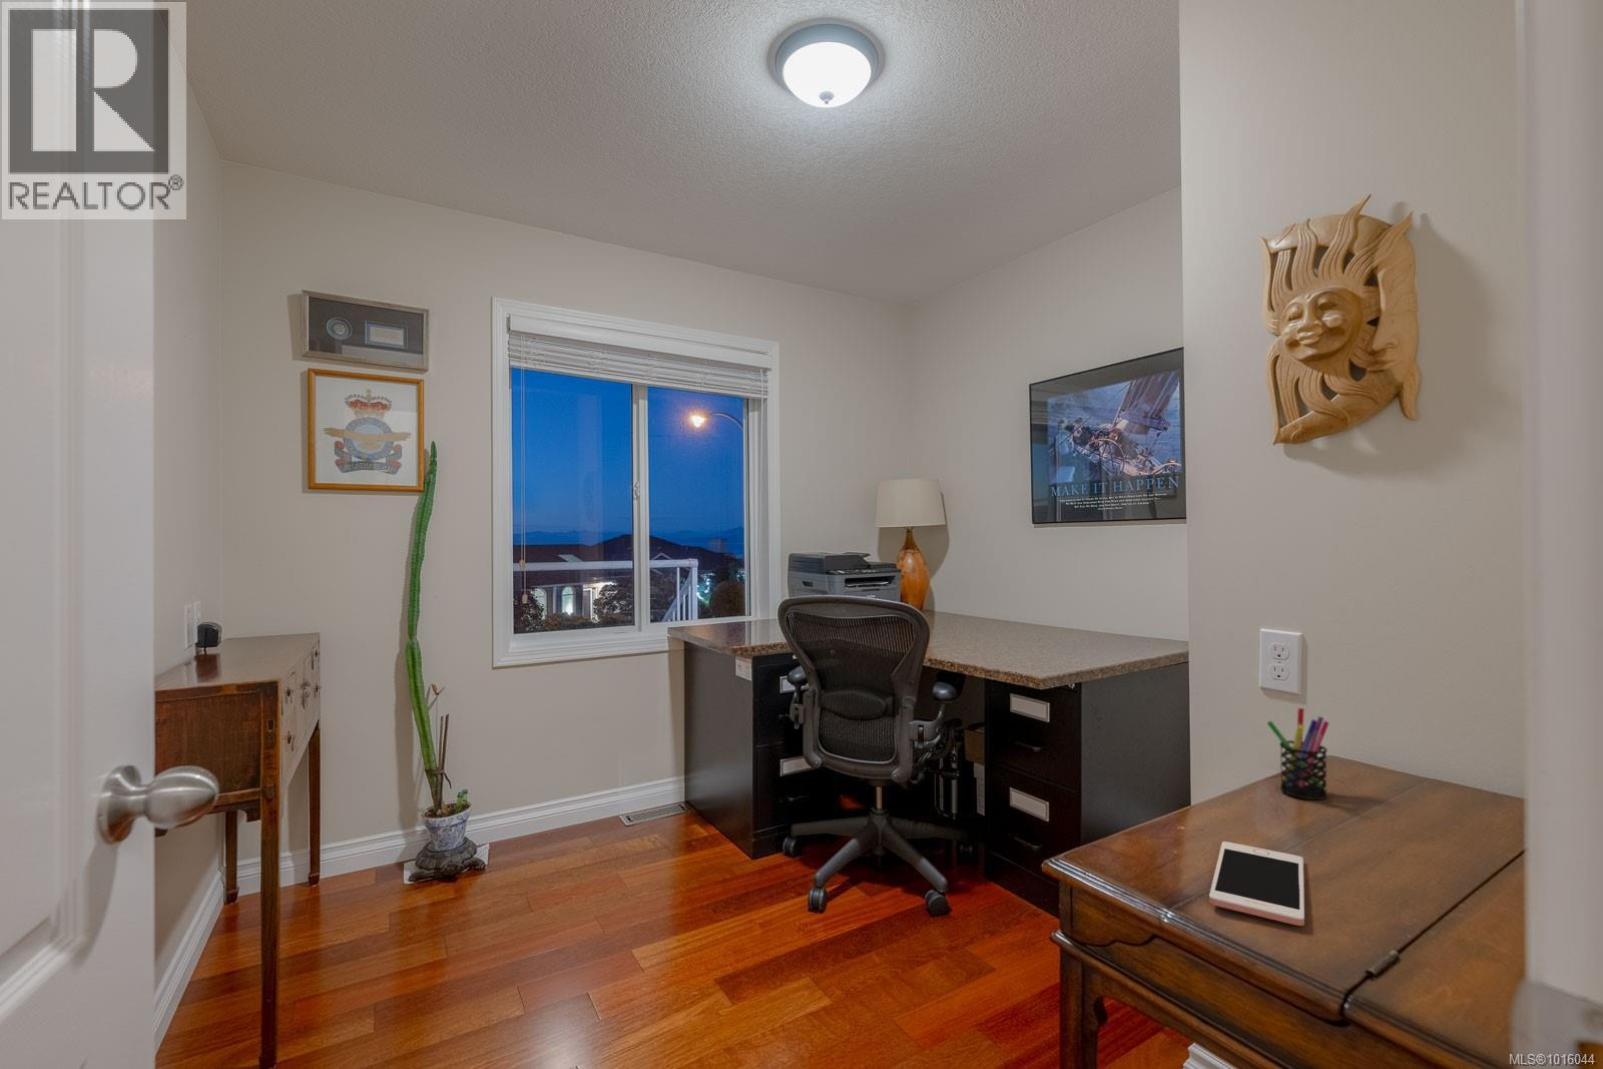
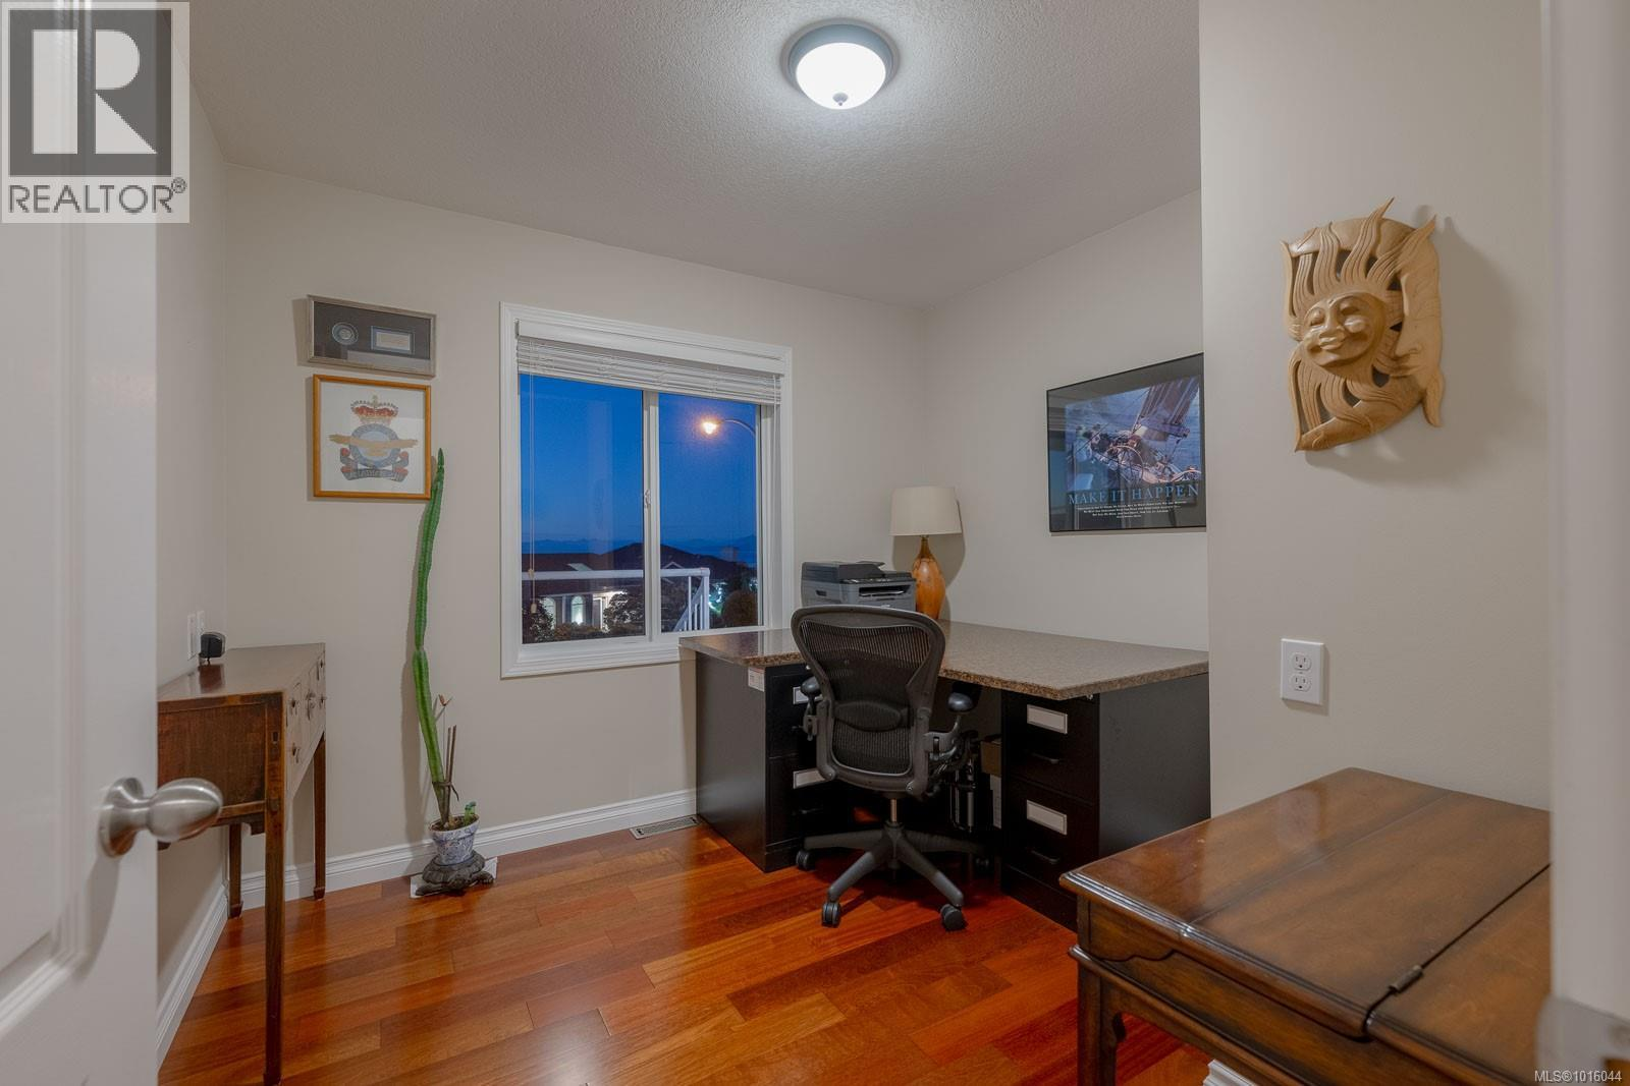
- cell phone (1258, 878)
- pen holder (1296, 750)
